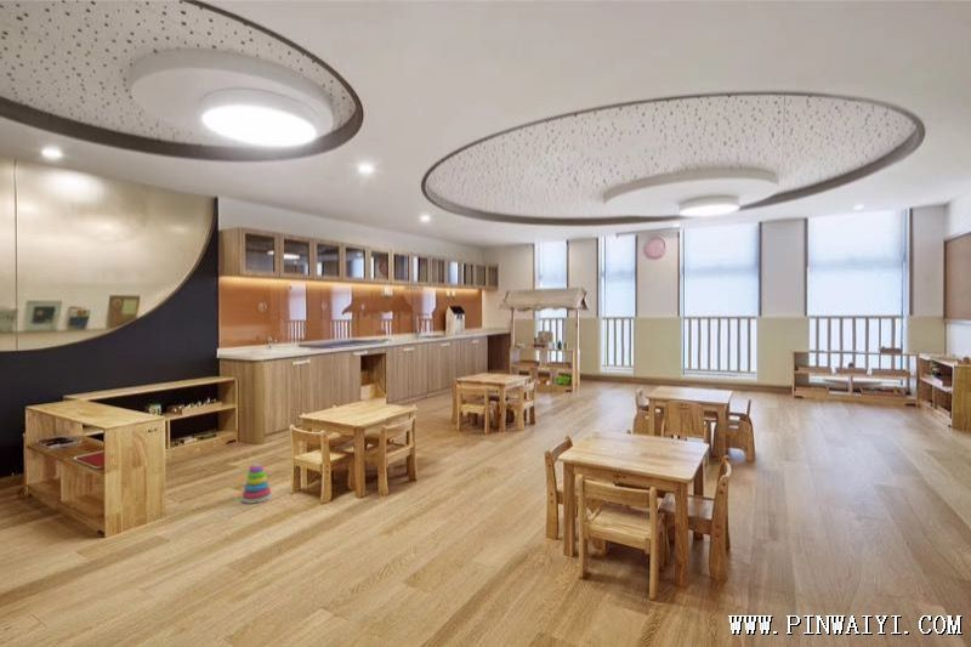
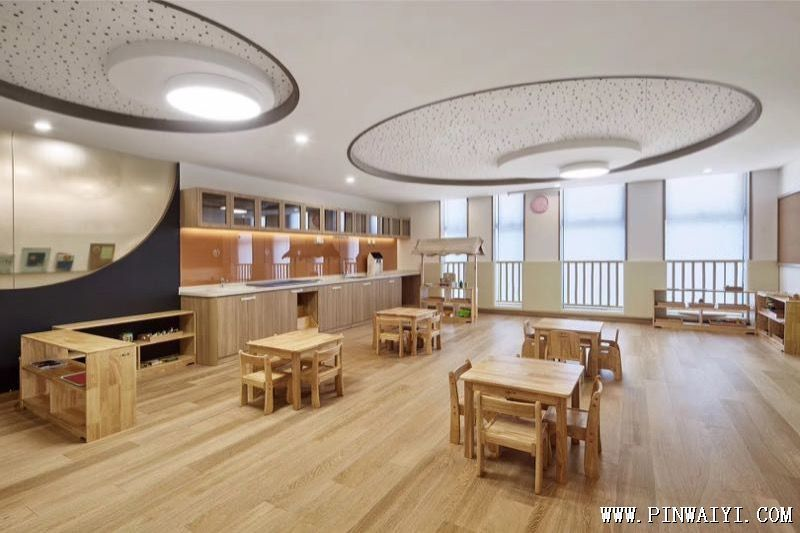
- stacking toy (256, 481)
